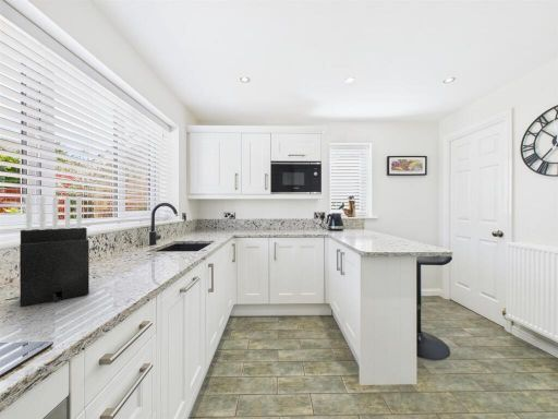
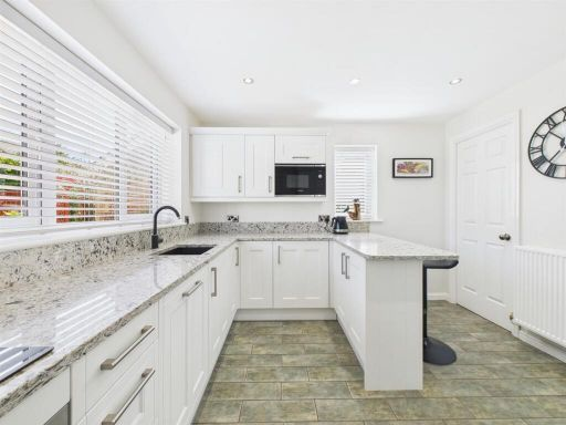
- knife block (56, 246)
